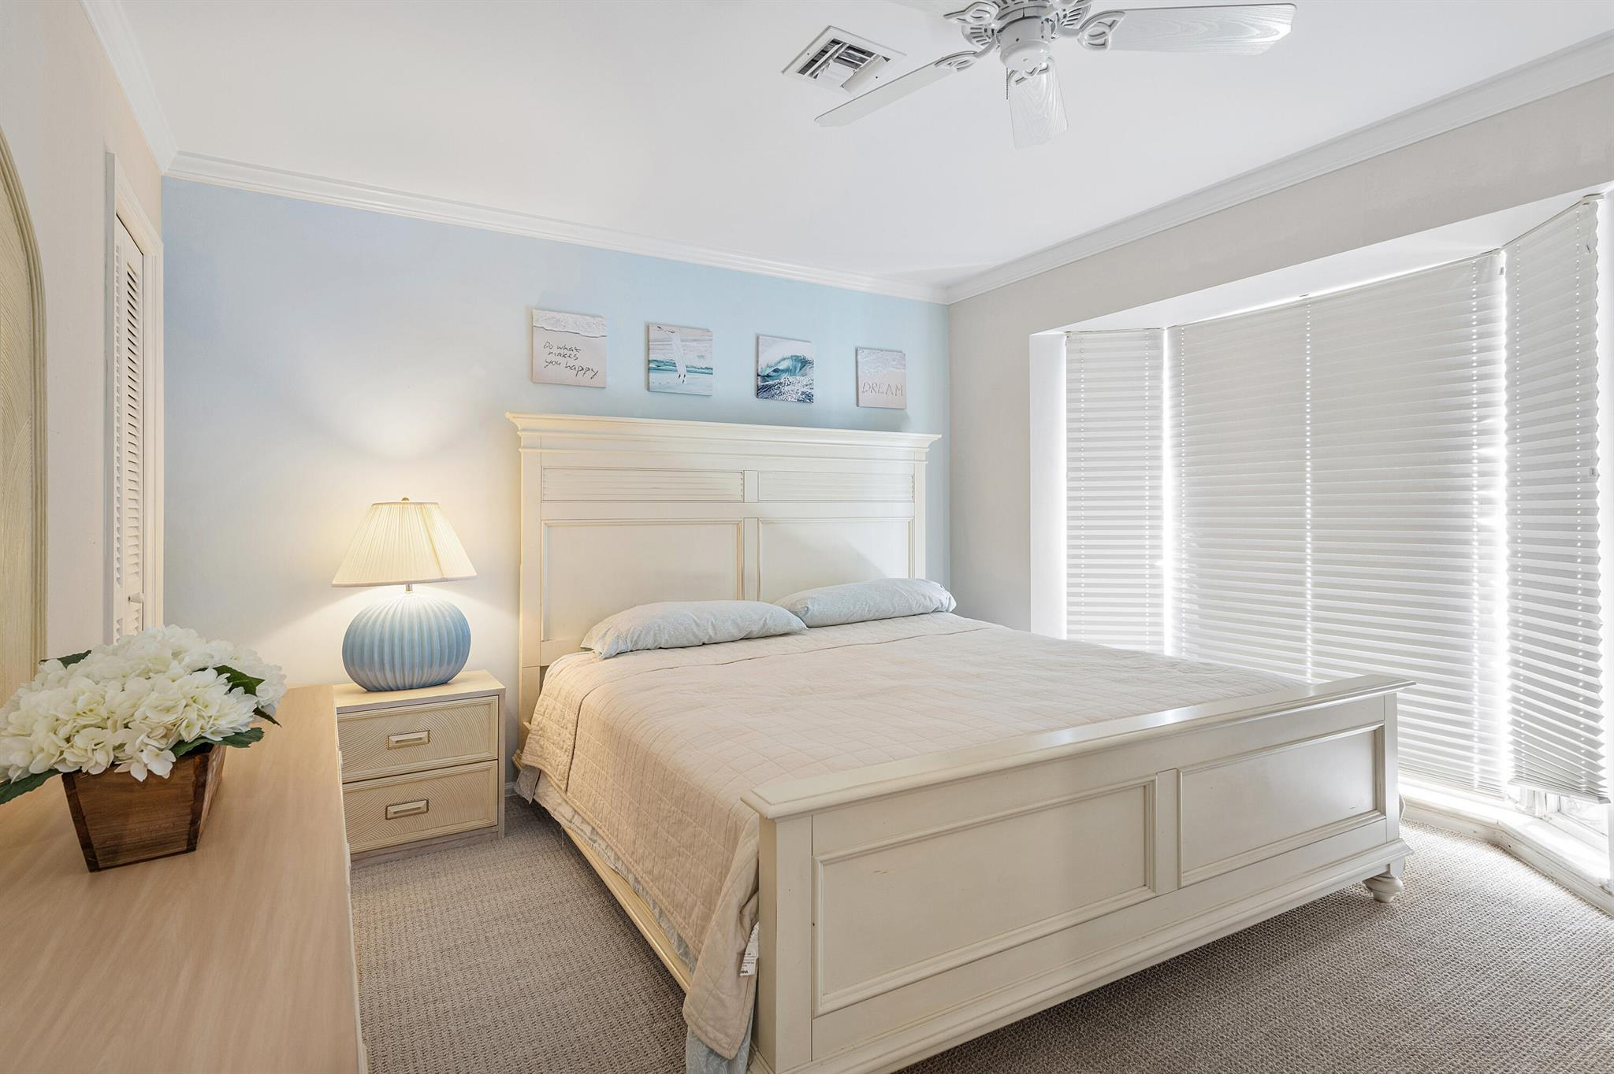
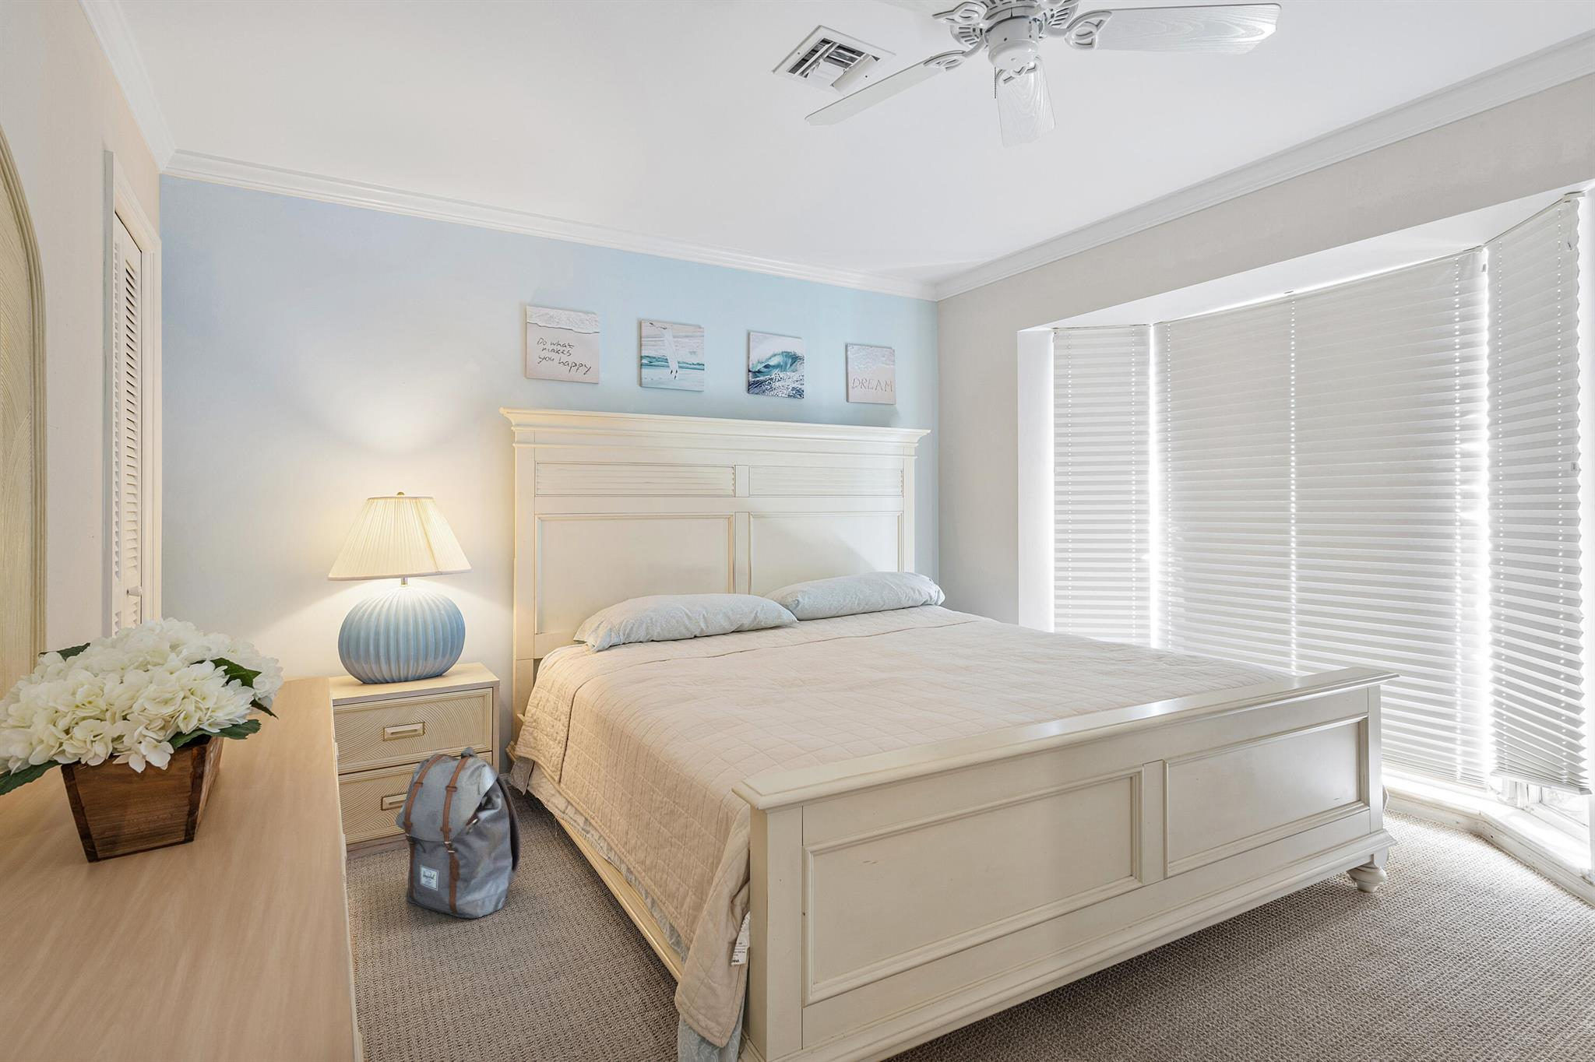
+ backpack (460, 823)
